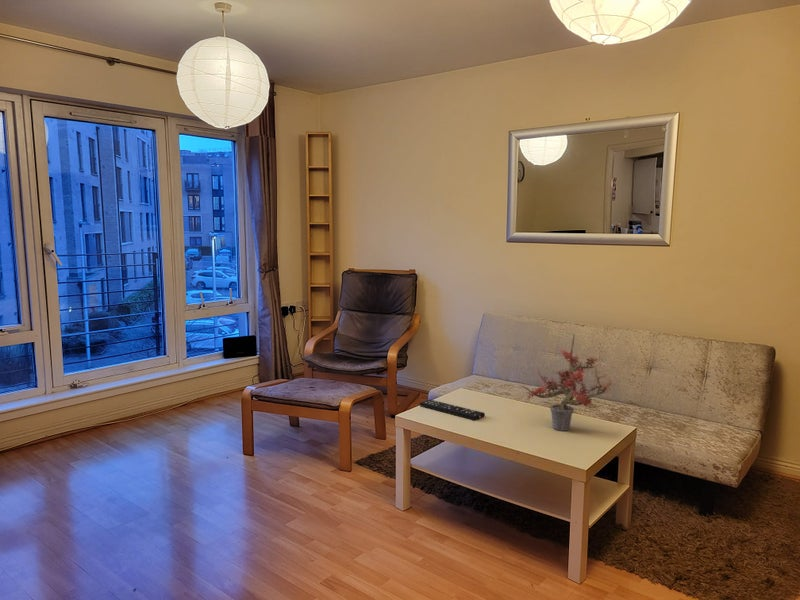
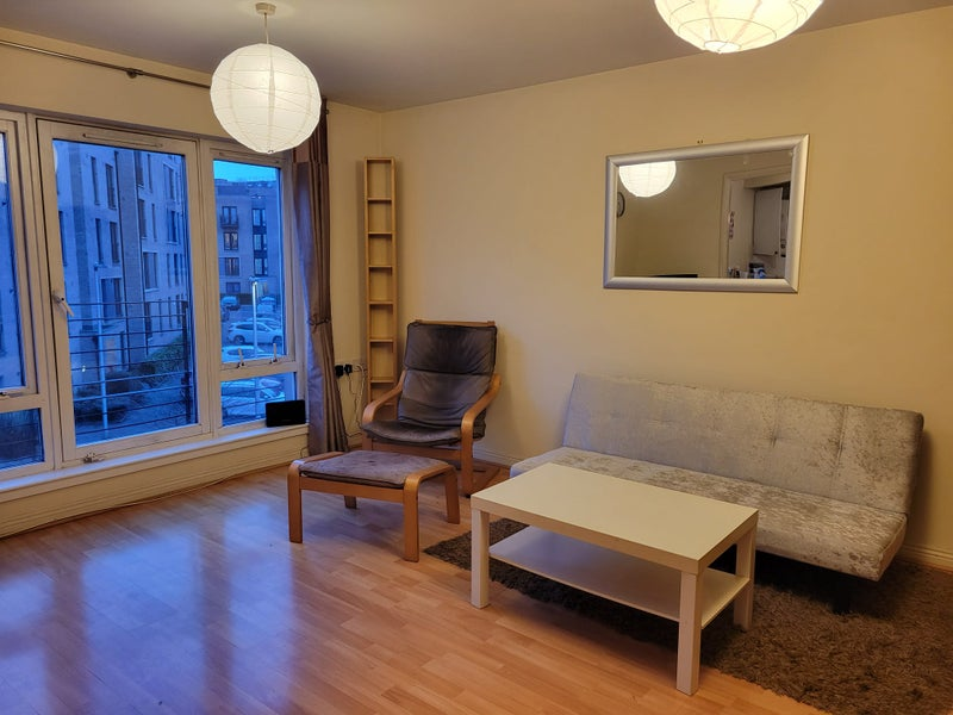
- remote control (451, 408)
- potted plant (567, 381)
